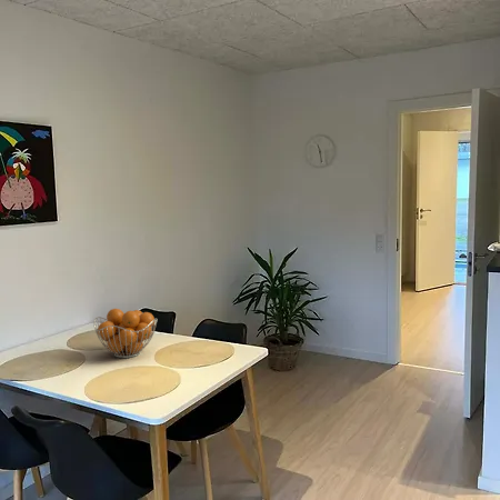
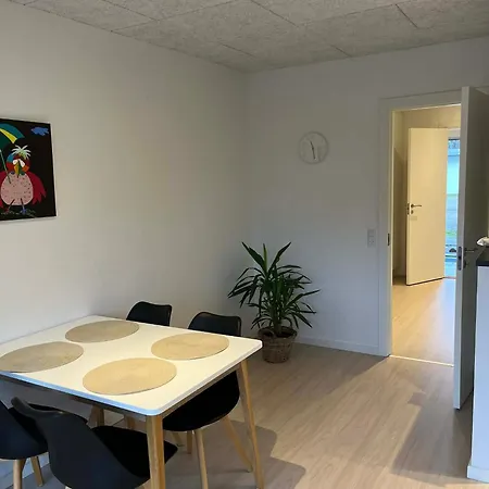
- fruit basket (126, 331)
